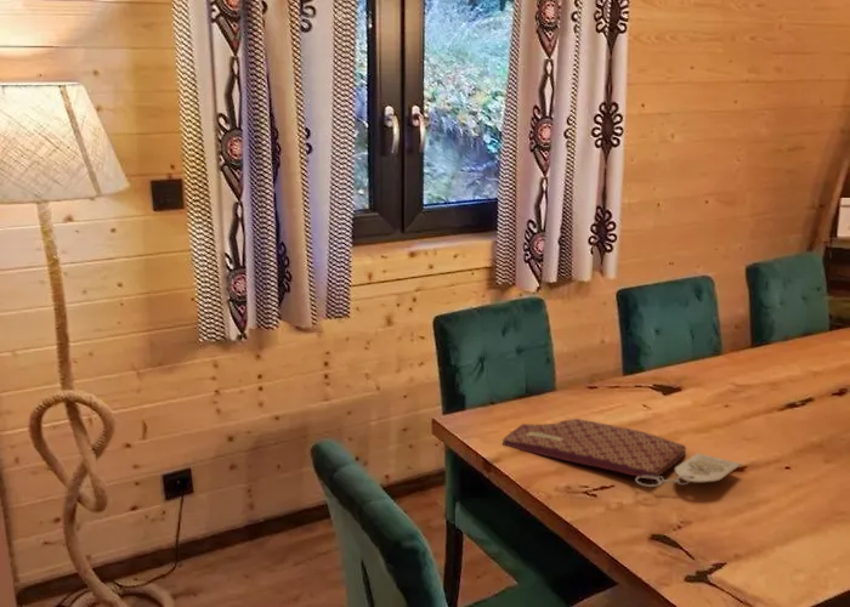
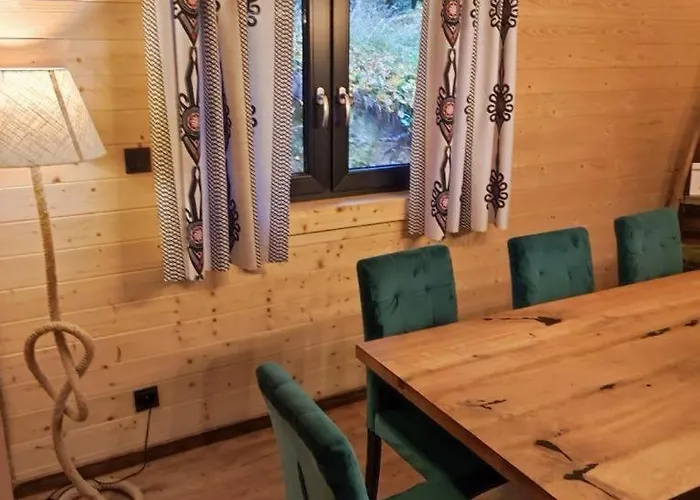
- placemat (612, 450)
